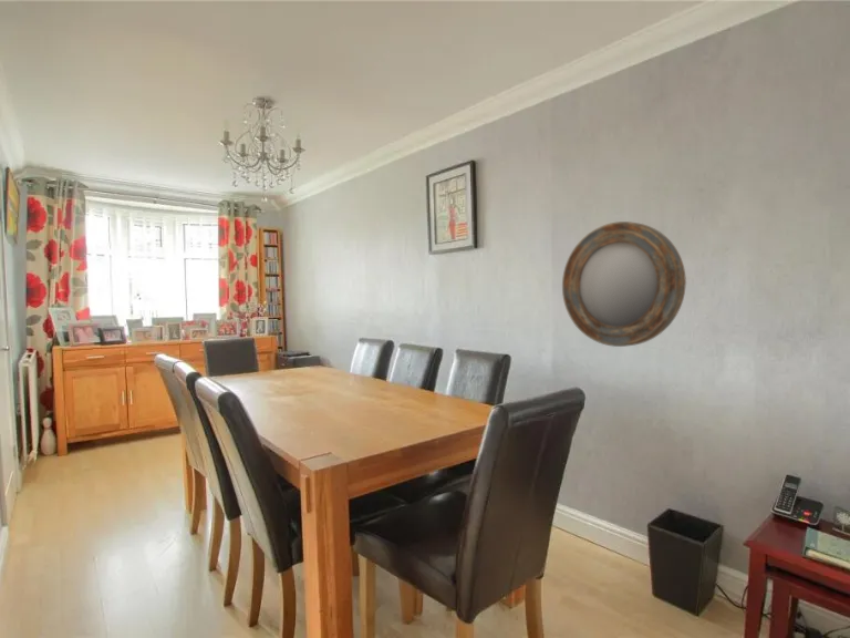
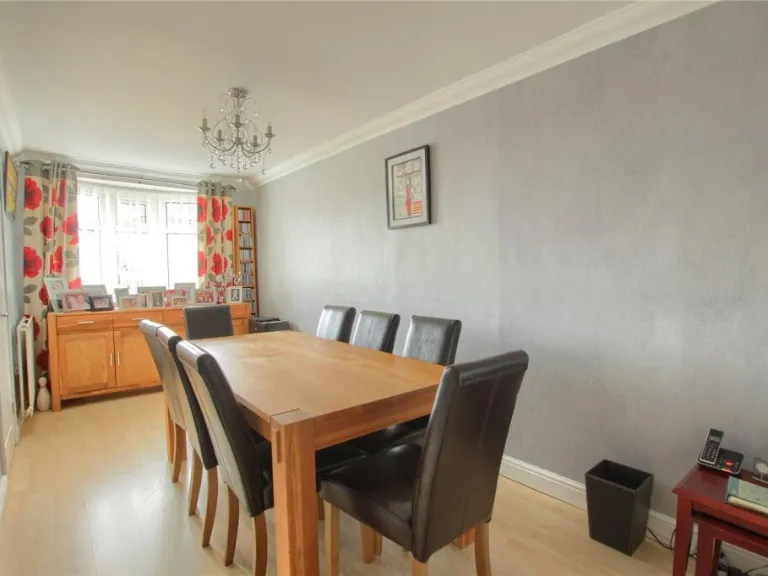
- home mirror (618, 285)
